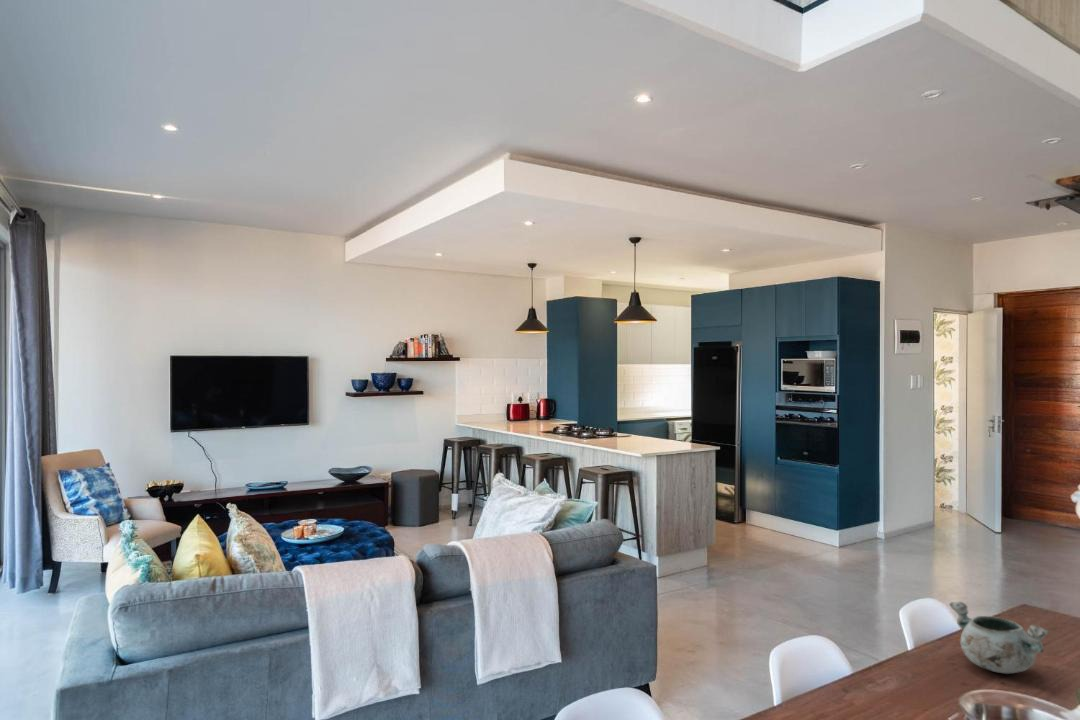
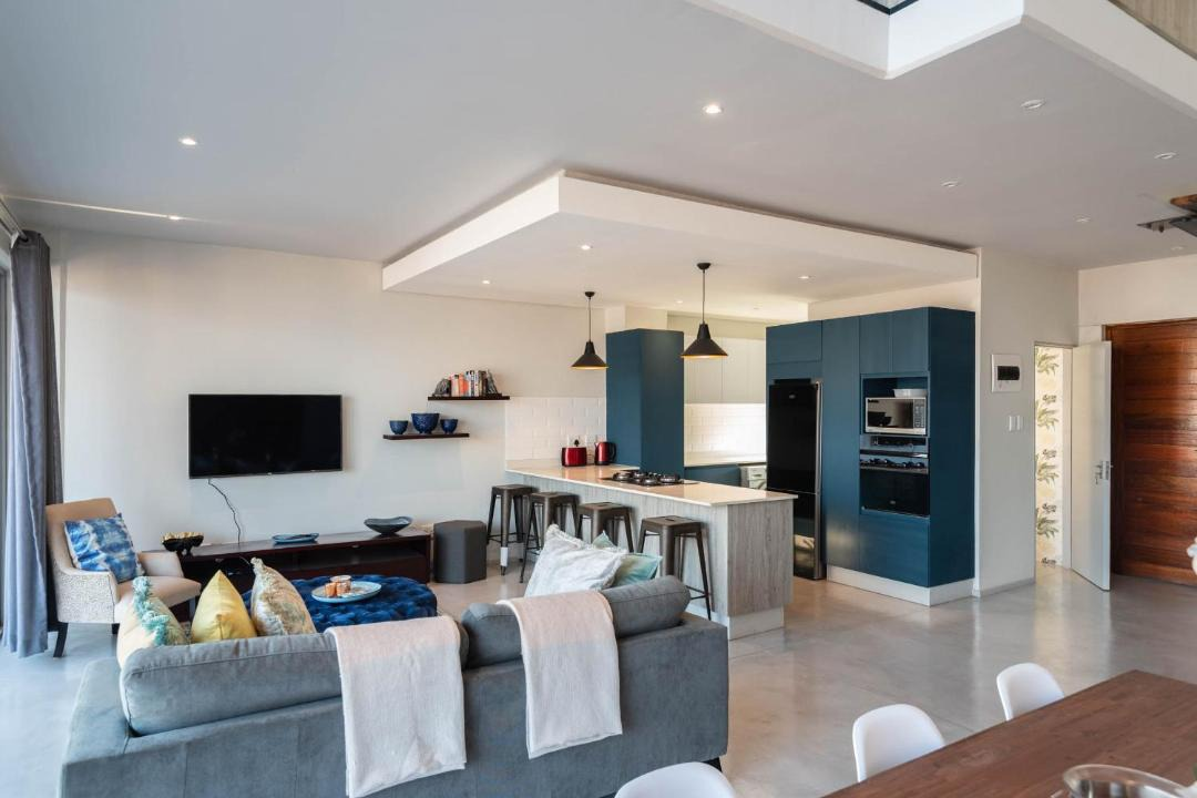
- decorative bowl (995, 639)
